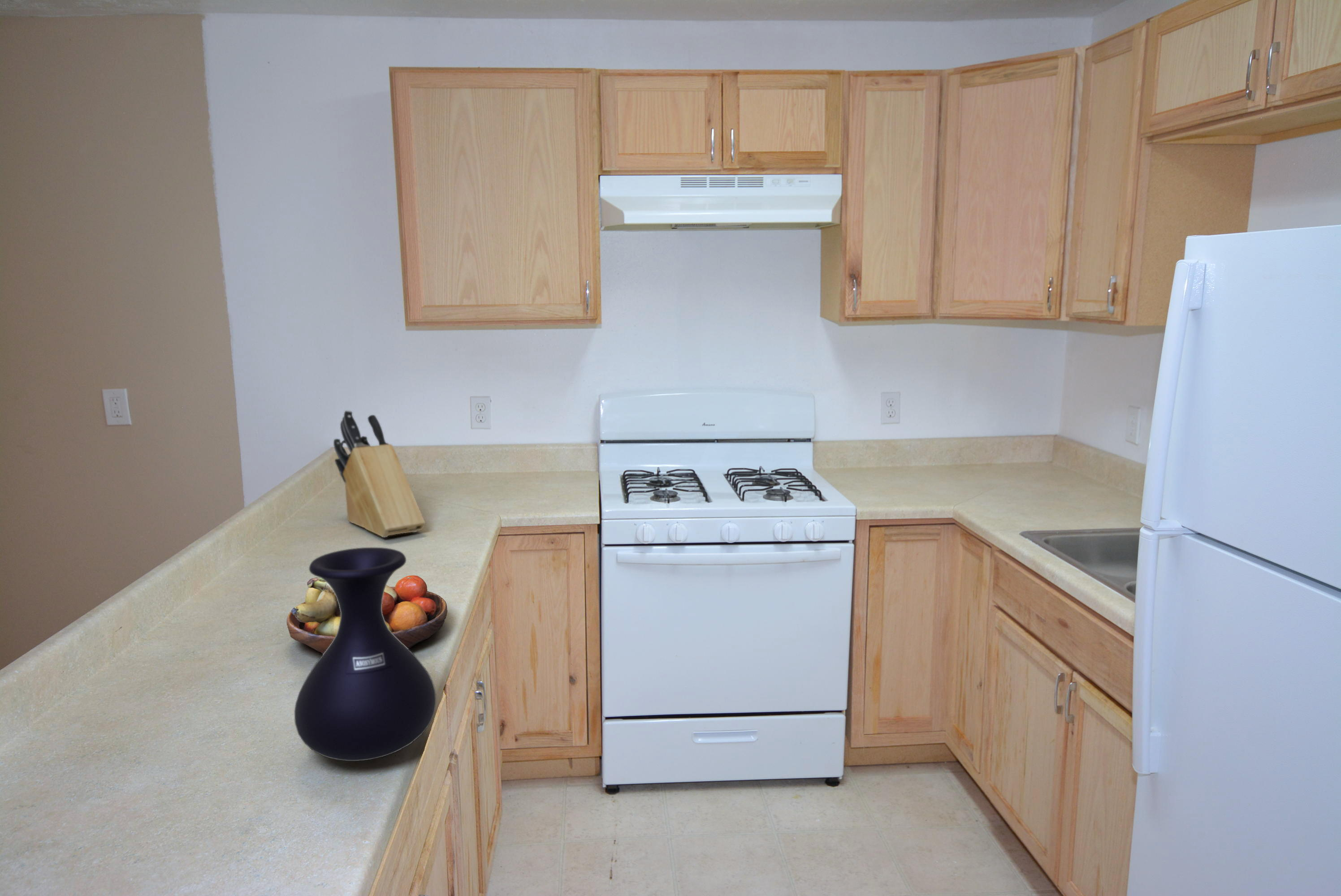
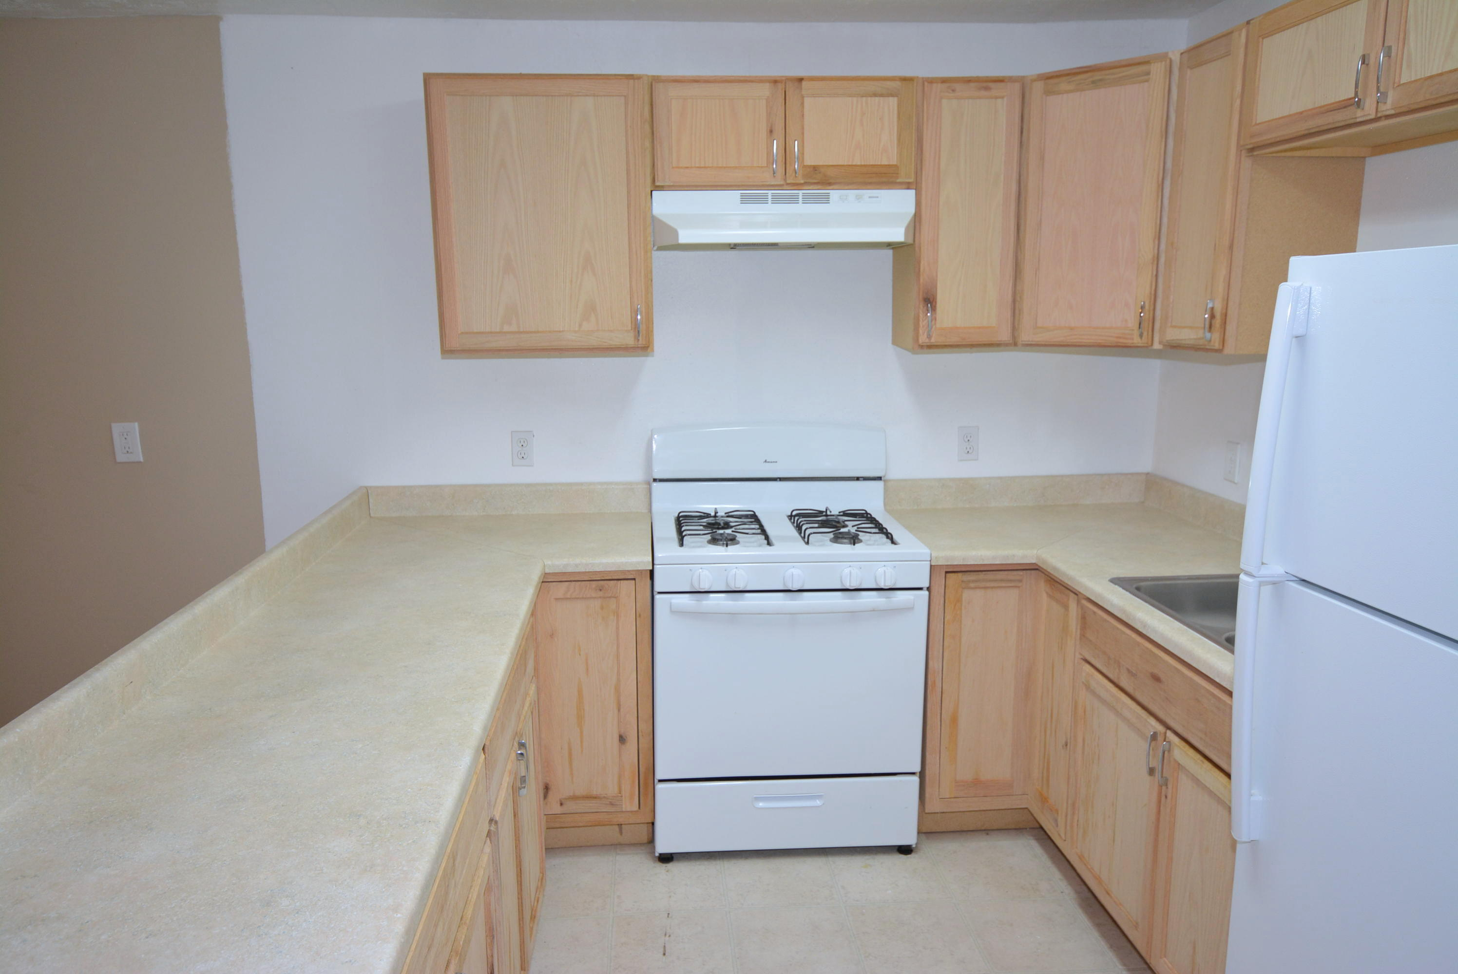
- fruit bowl (382, 605)
- knife block (376, 469)
- vase (363, 655)
